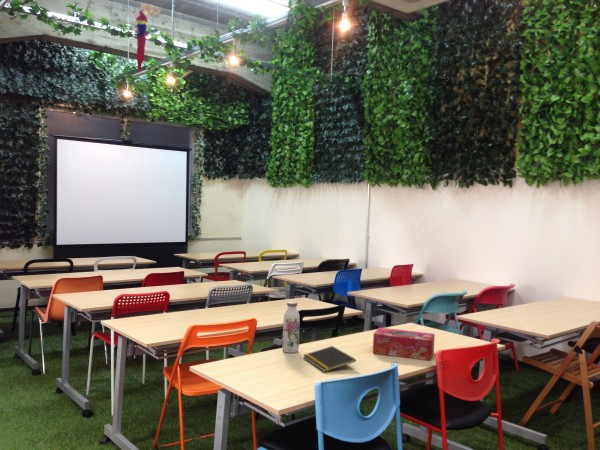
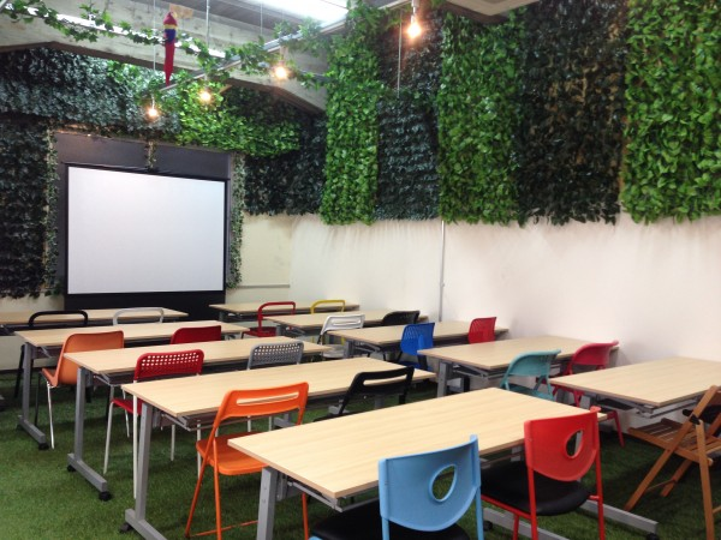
- water bottle (291, 326)
- notepad (328, 358)
- tissue box (403, 343)
